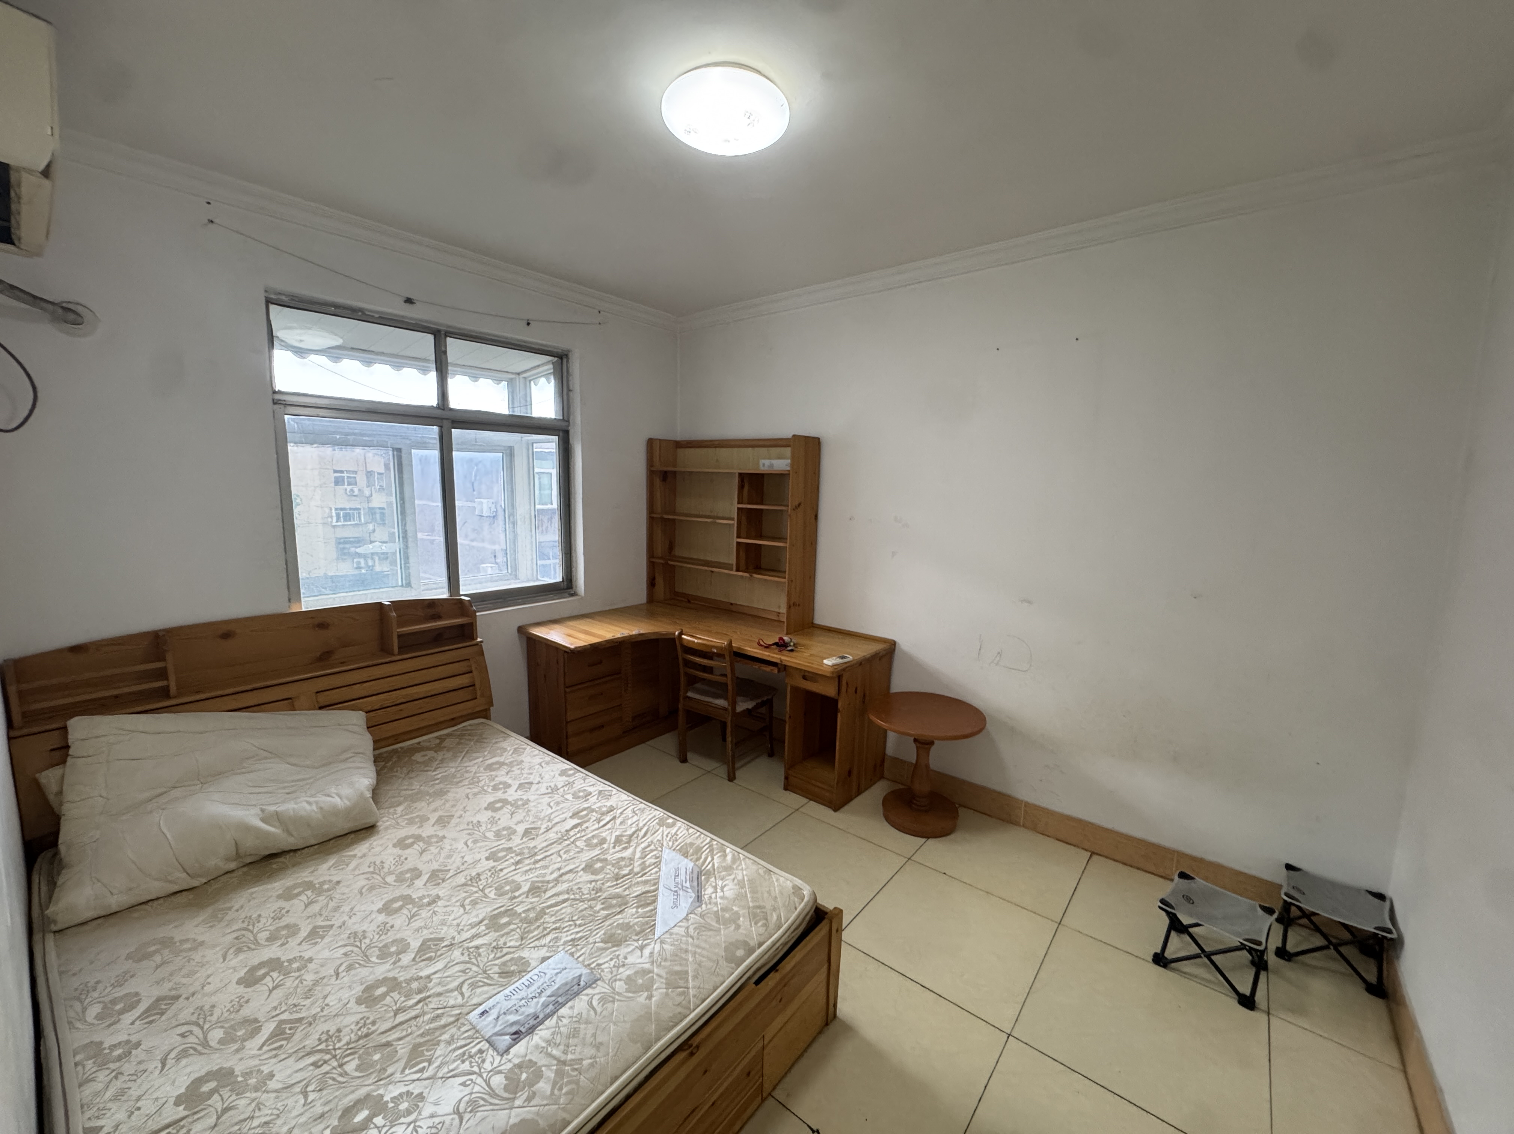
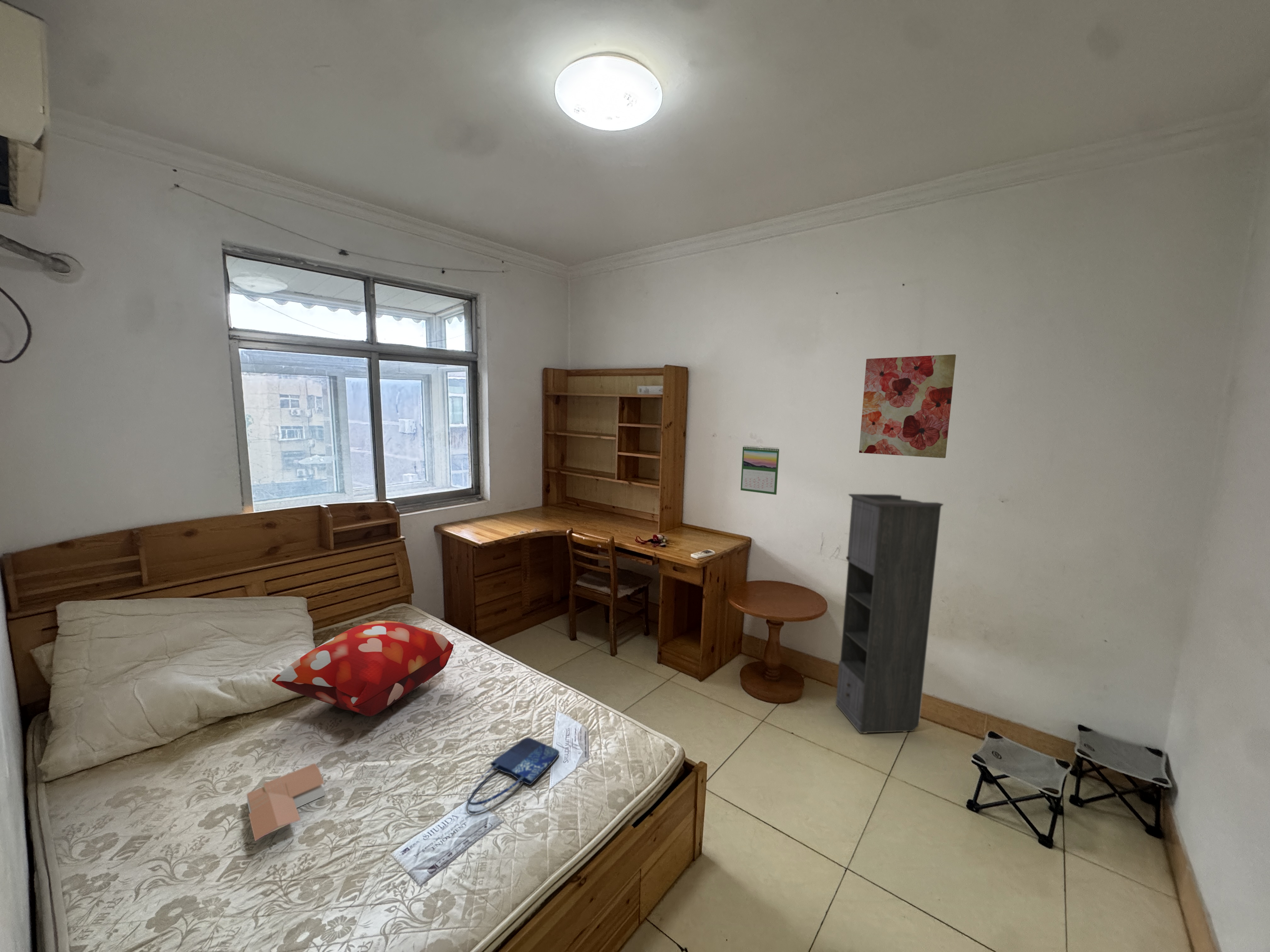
+ book (288, 802)
+ storage cabinet (884, 611)
+ shopping bag (510, 772)
+ wall art (905, 406)
+ decorative pillow (372, 661)
+ calendar (759, 469)
